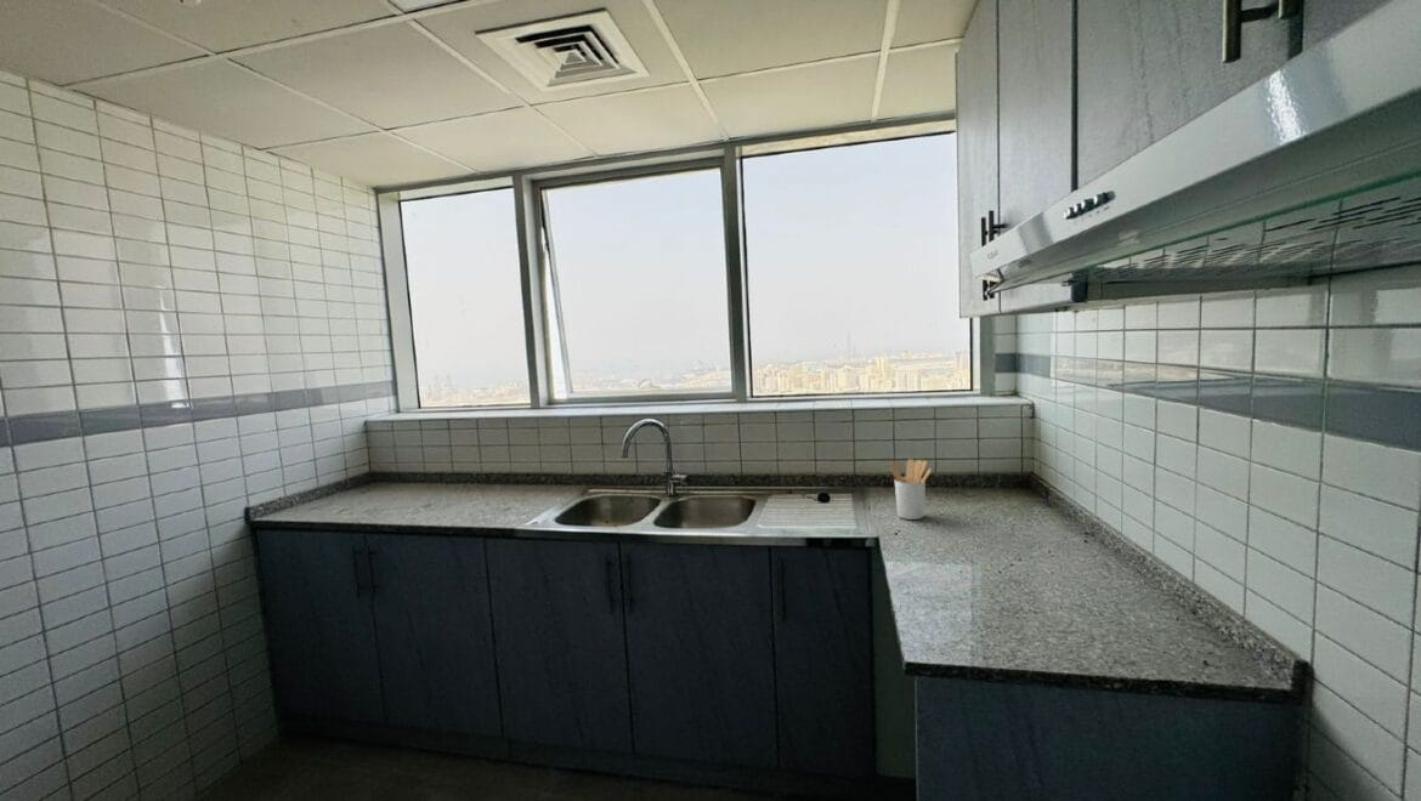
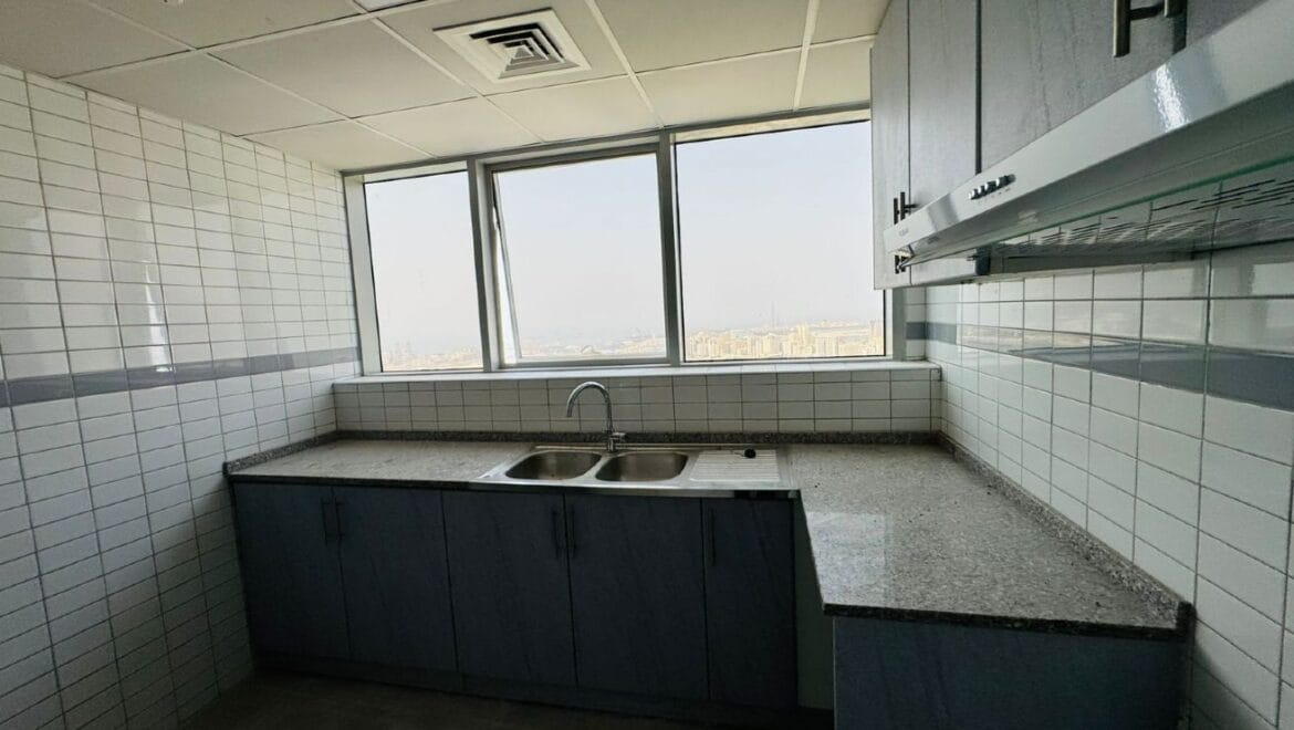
- utensil holder (912, 487)
